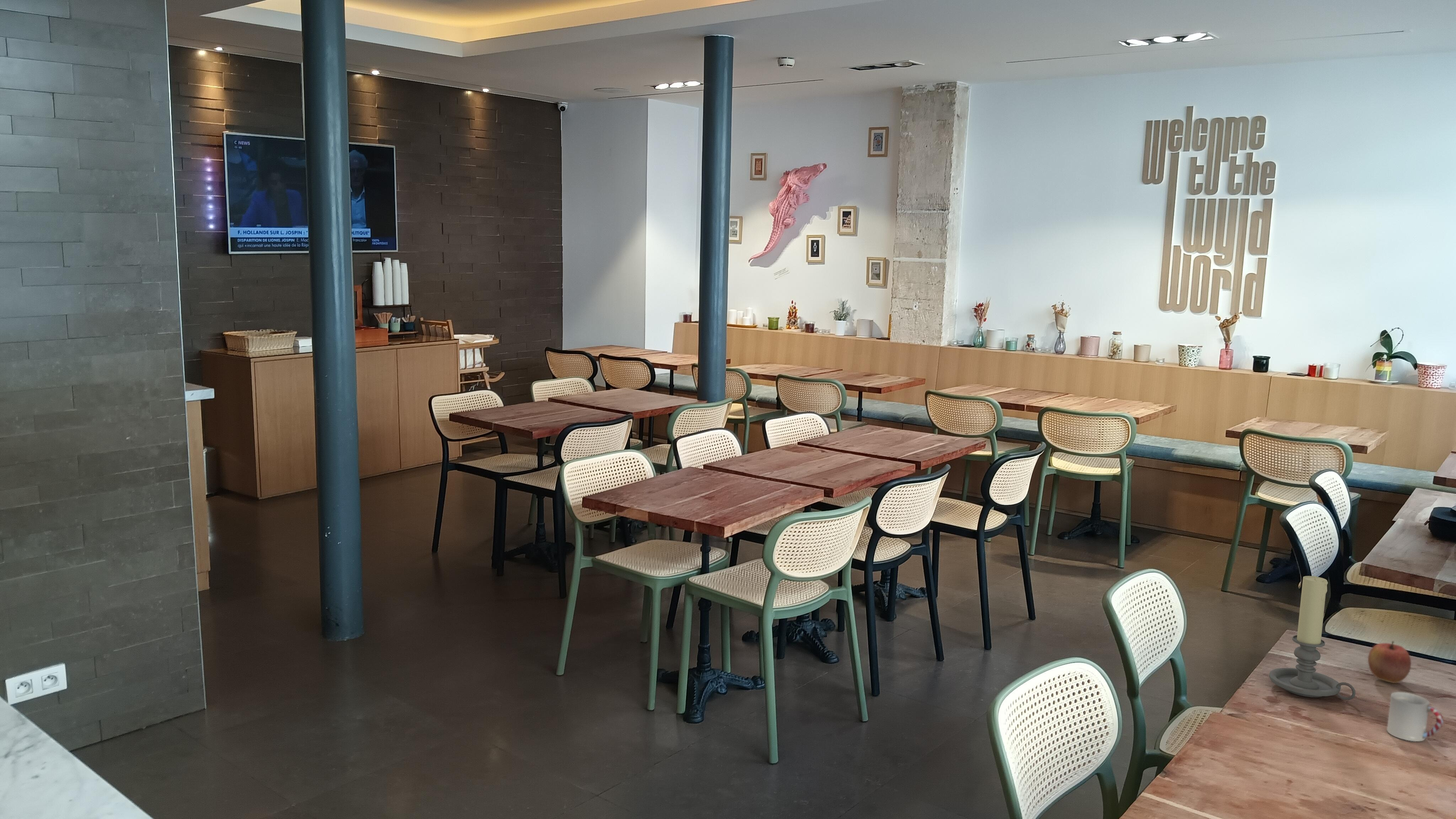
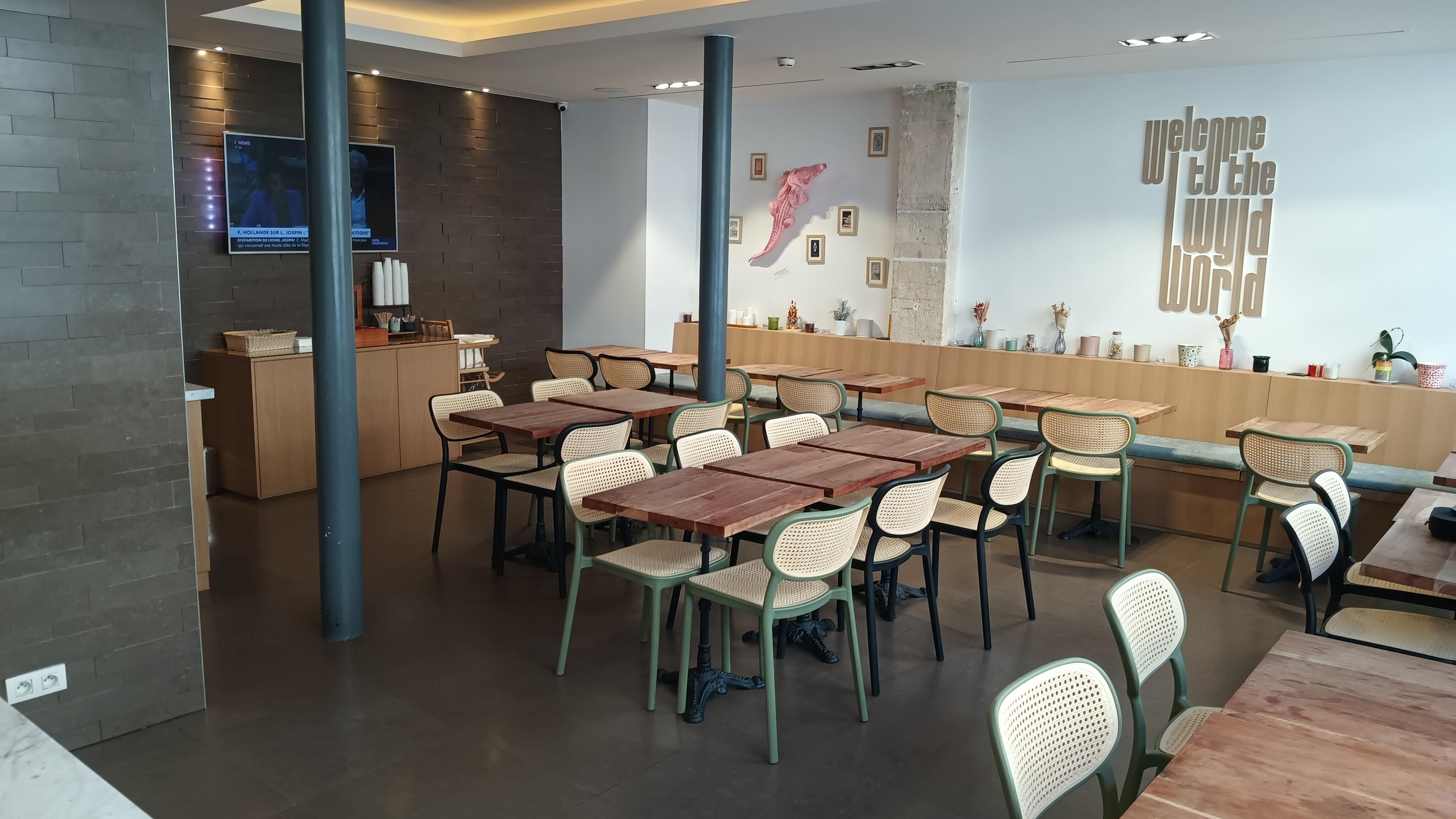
- candle holder (1316, 635)
- cup (1415, 719)
- apple (1389, 661)
